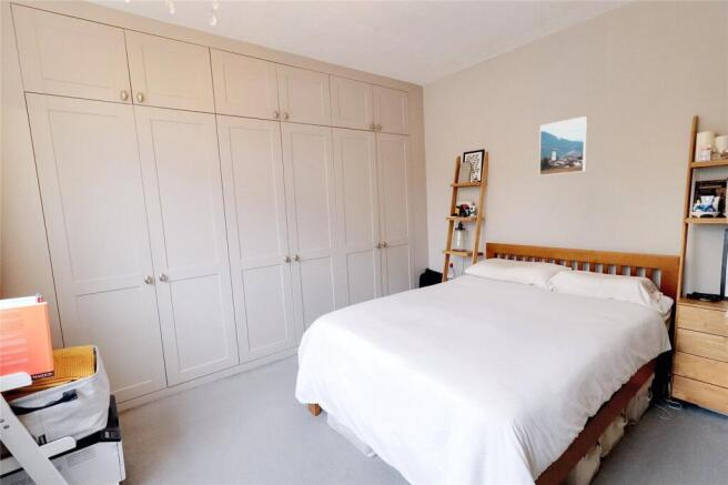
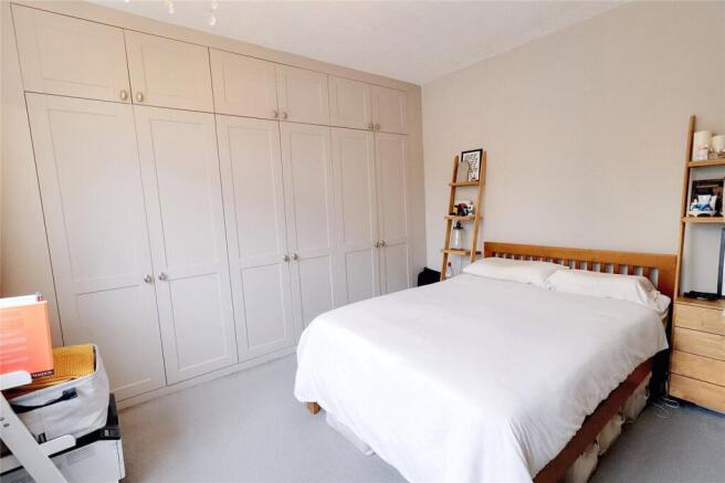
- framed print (562, 148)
